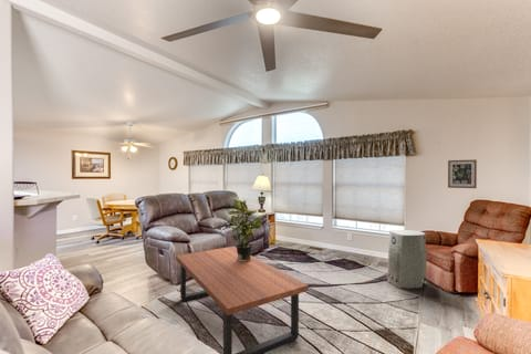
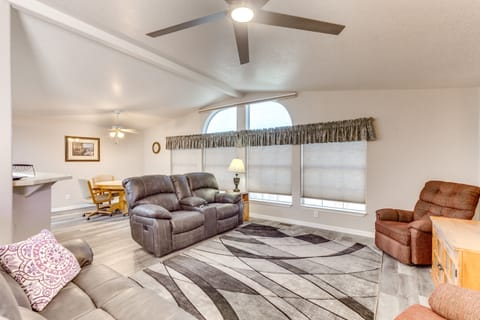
- air purifier (406, 257)
- wall art (461, 174)
- potted plant (244, 230)
- coffee table (231, 292)
